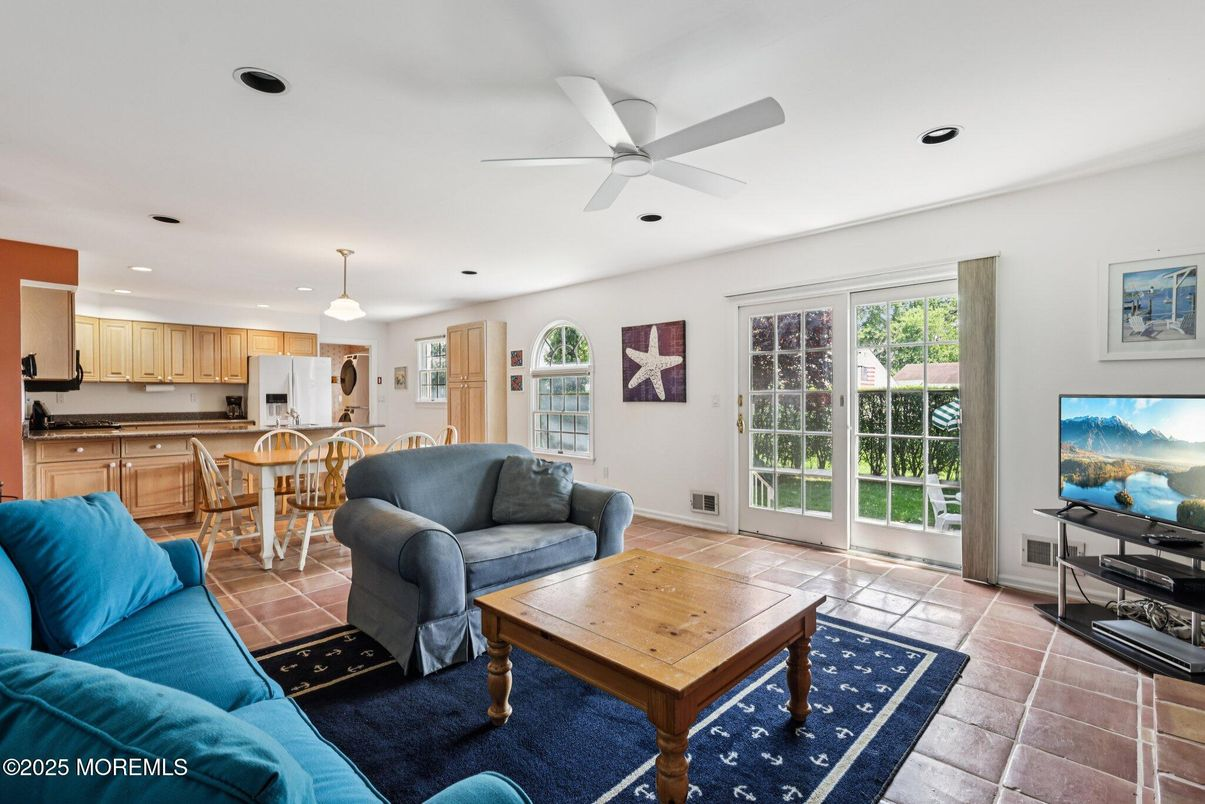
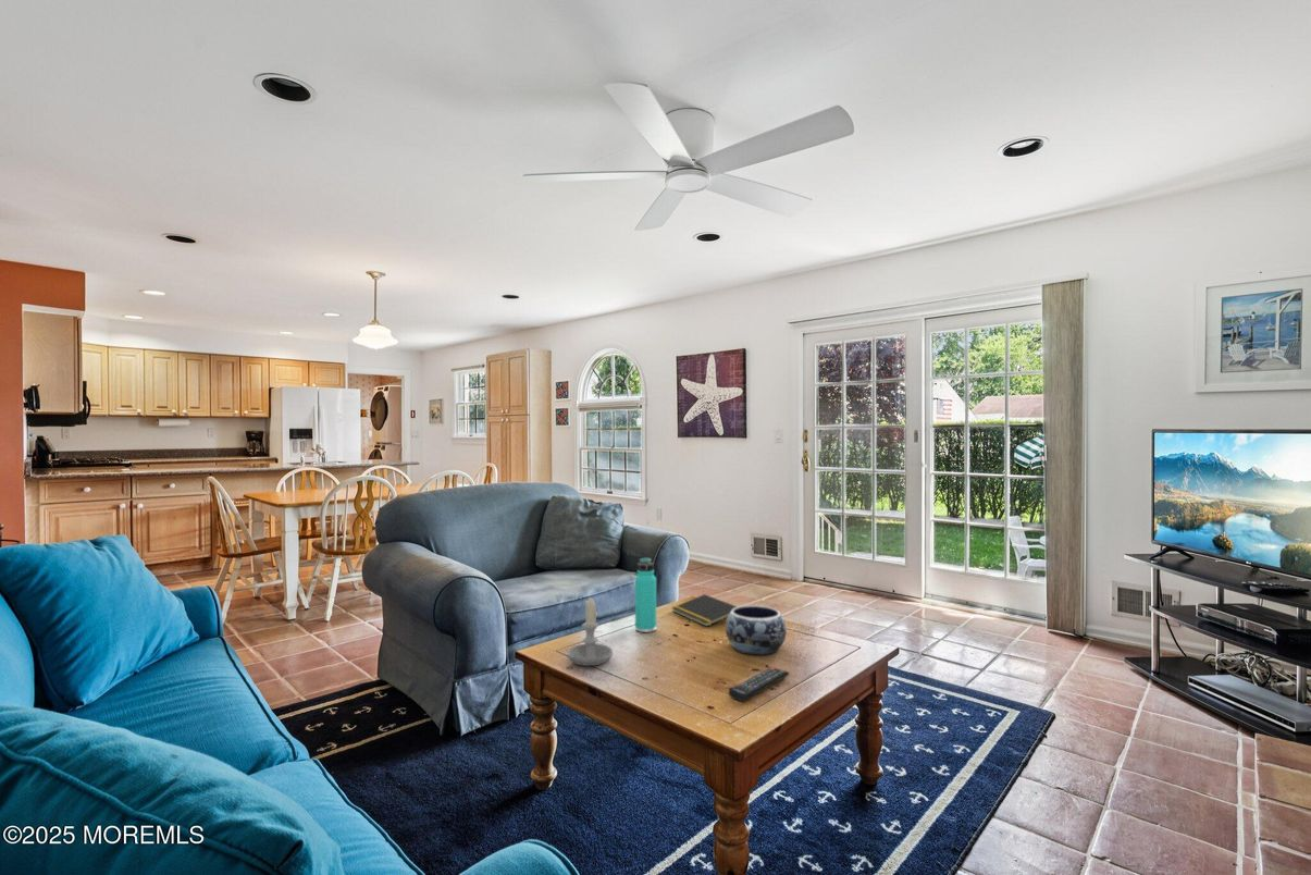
+ thermos bottle (645, 593)
+ decorative bowl (755, 629)
+ candle (590, 629)
+ notepad (705, 609)
+ remote control (759, 682)
